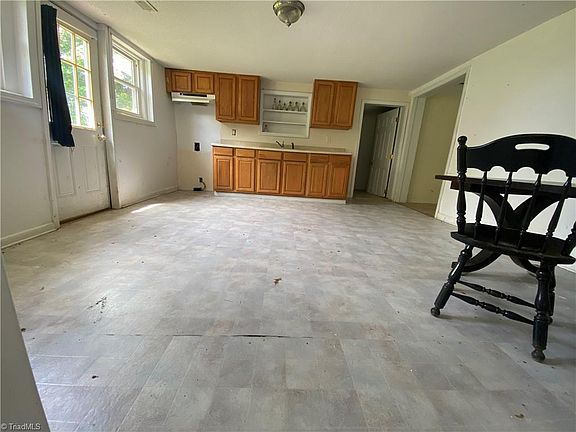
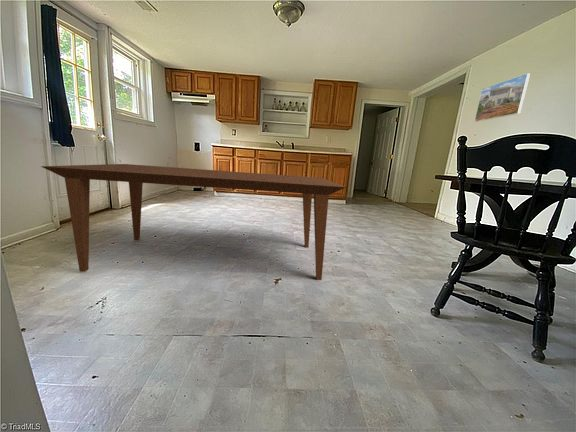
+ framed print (499, 100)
+ dining table (214, 187)
